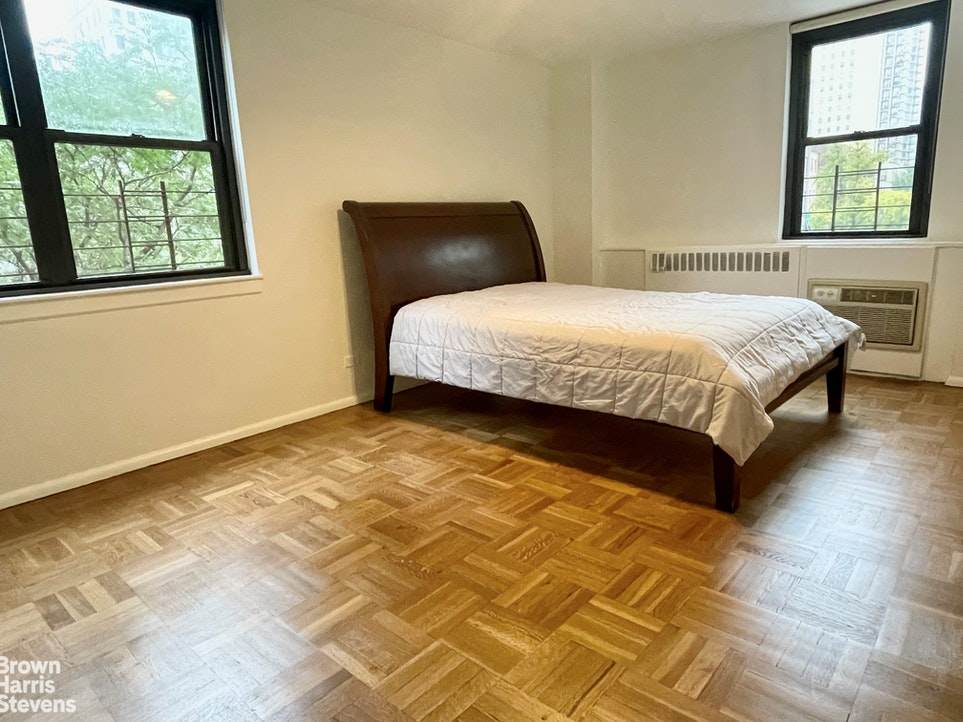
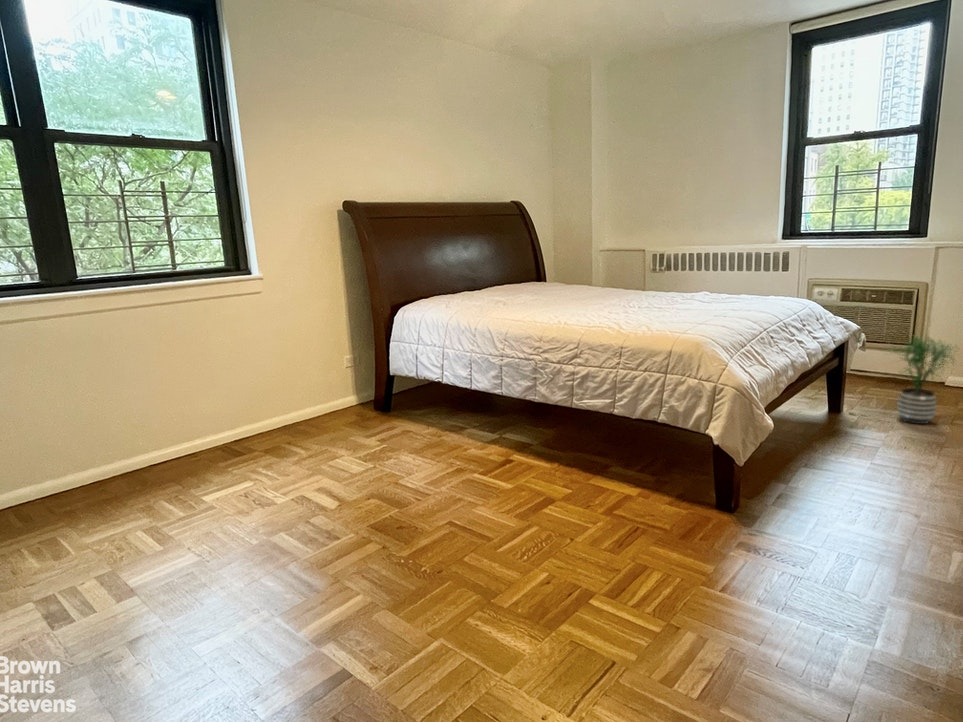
+ potted plant (922, 379)
